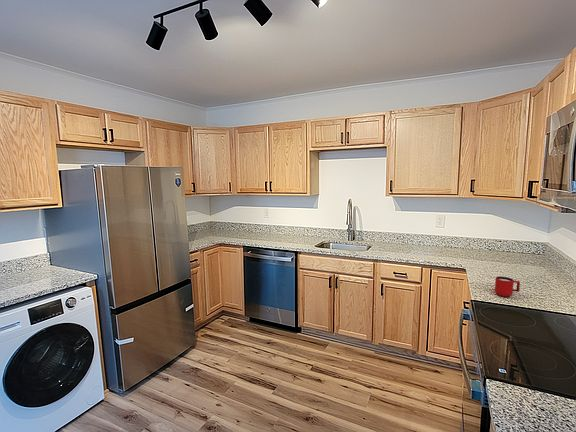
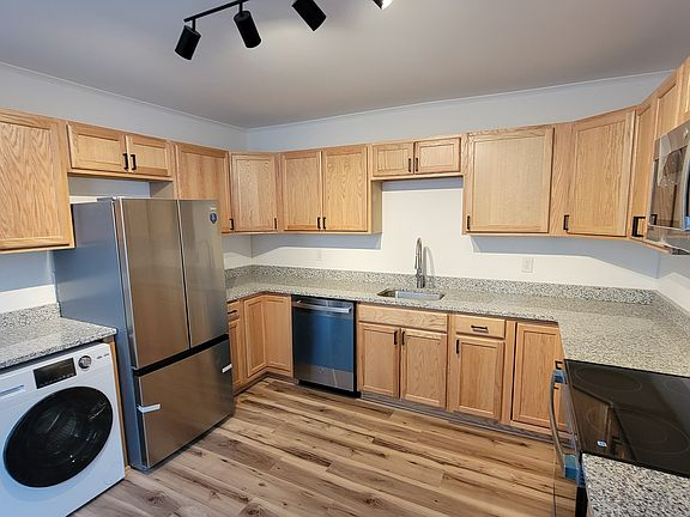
- mug (507, 287)
